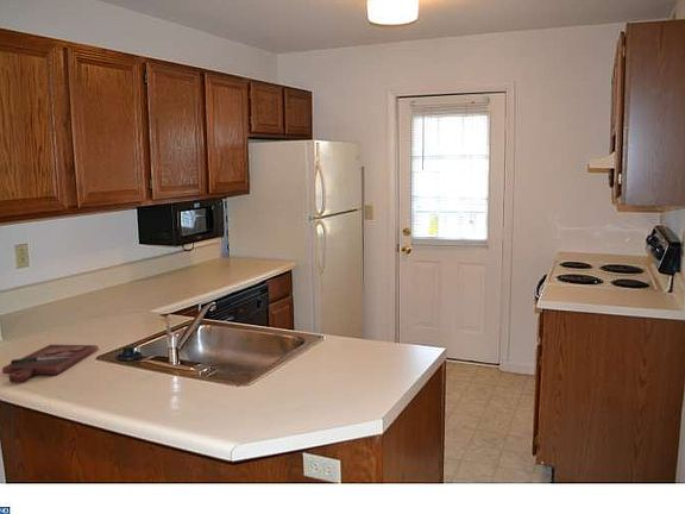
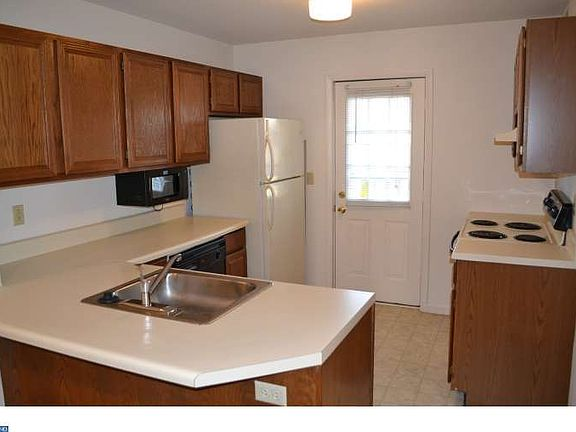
- cutting board (52, 358)
